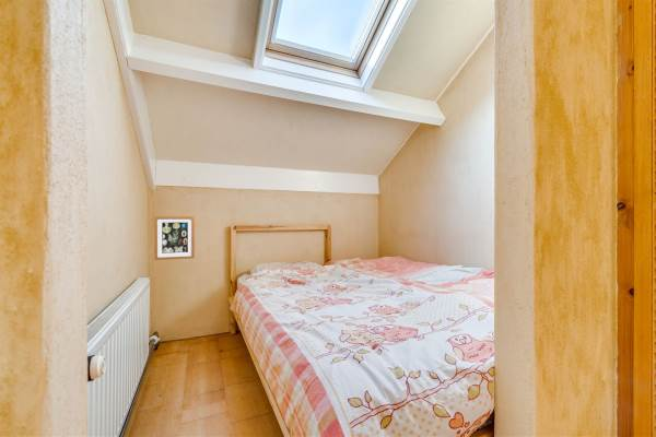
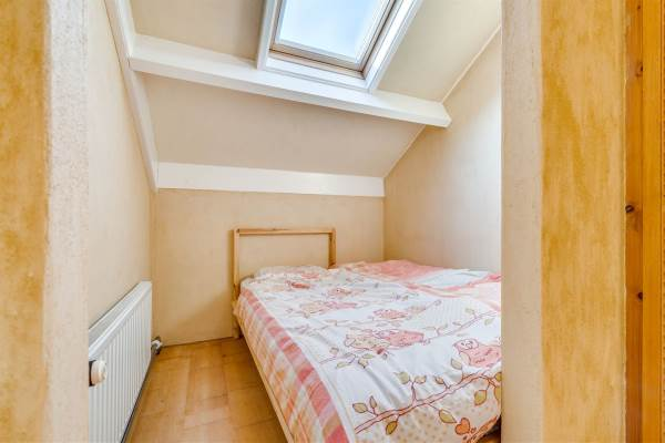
- wall art (175, 237)
